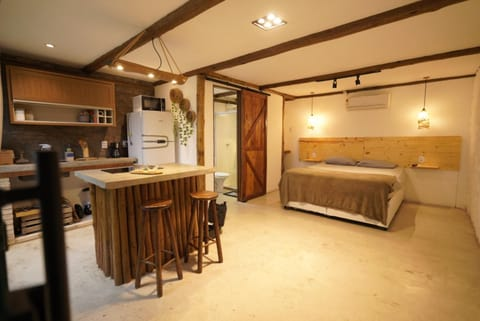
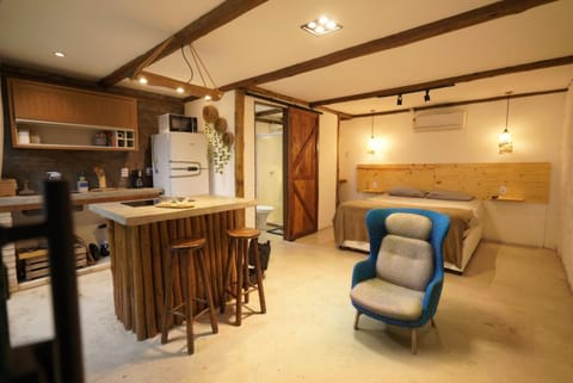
+ armchair (398, 270)
